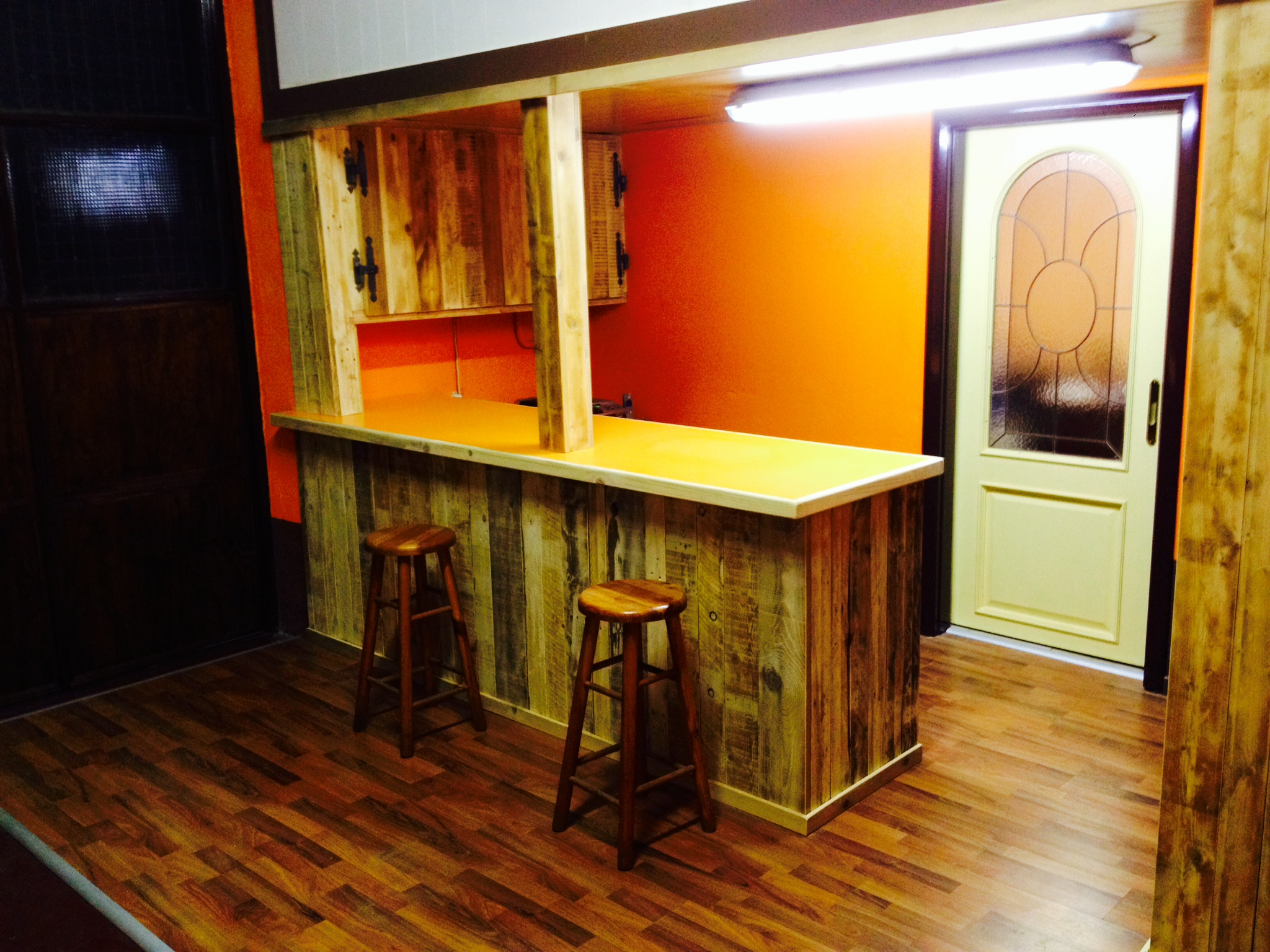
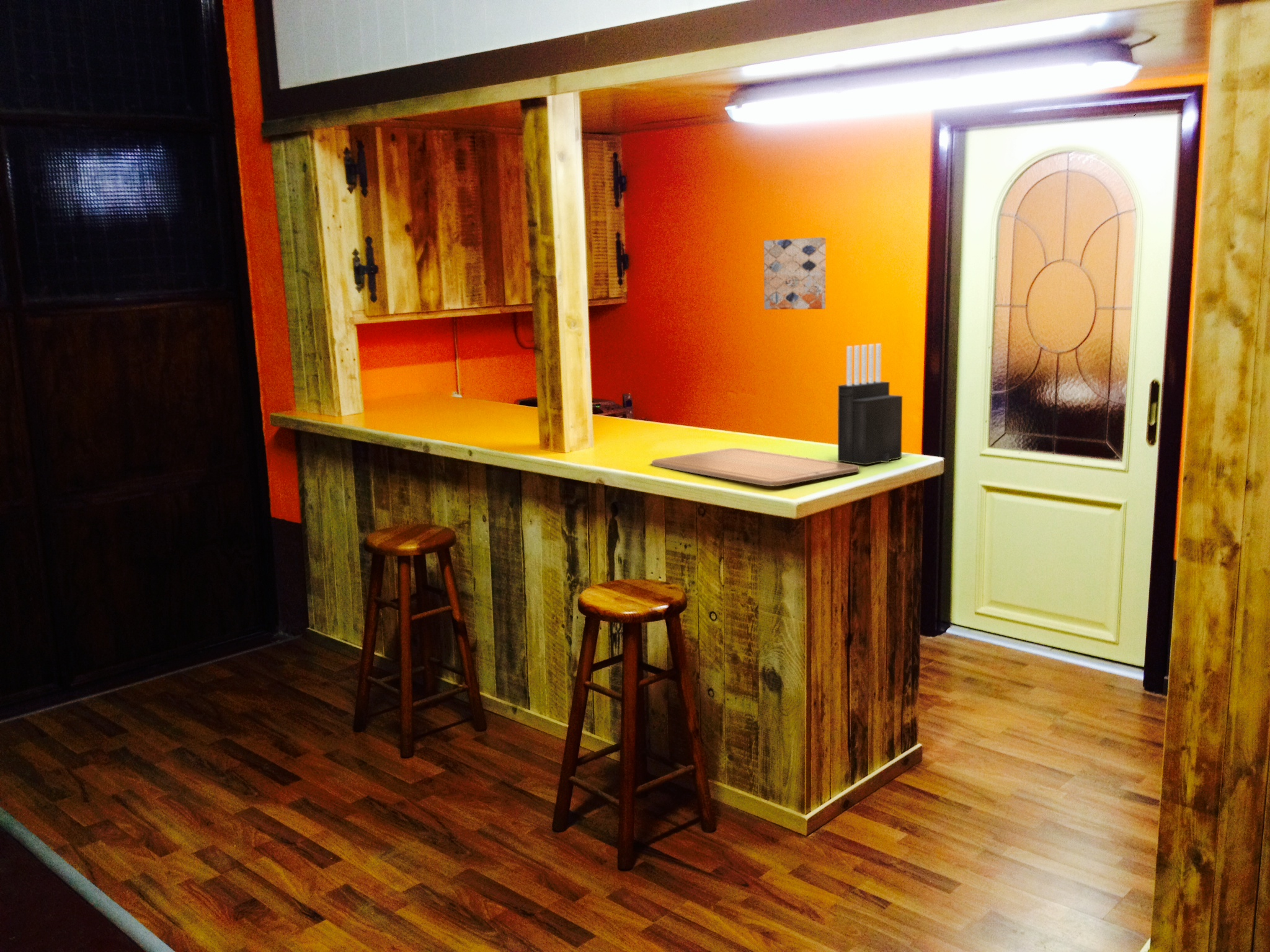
+ wall art (794, 274)
+ chopping board (752, 465)
+ knife block (873, 403)
